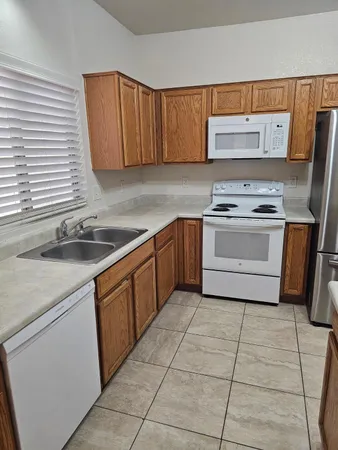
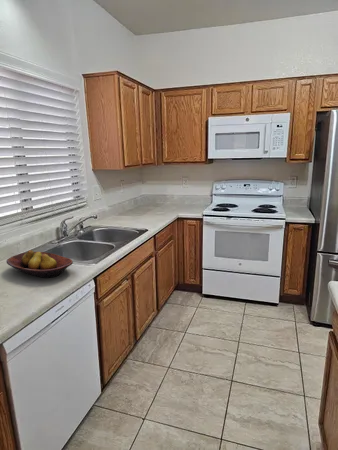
+ fruit bowl (39, 261)
